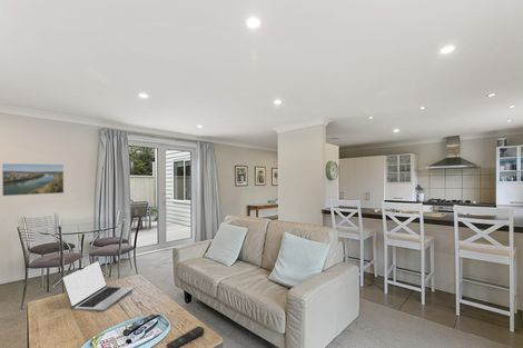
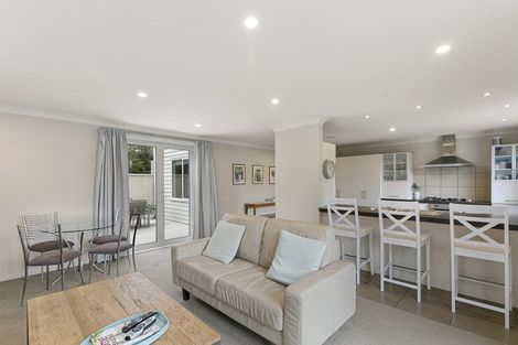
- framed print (34, 179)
- laptop (100, 284)
- remote control (186, 338)
